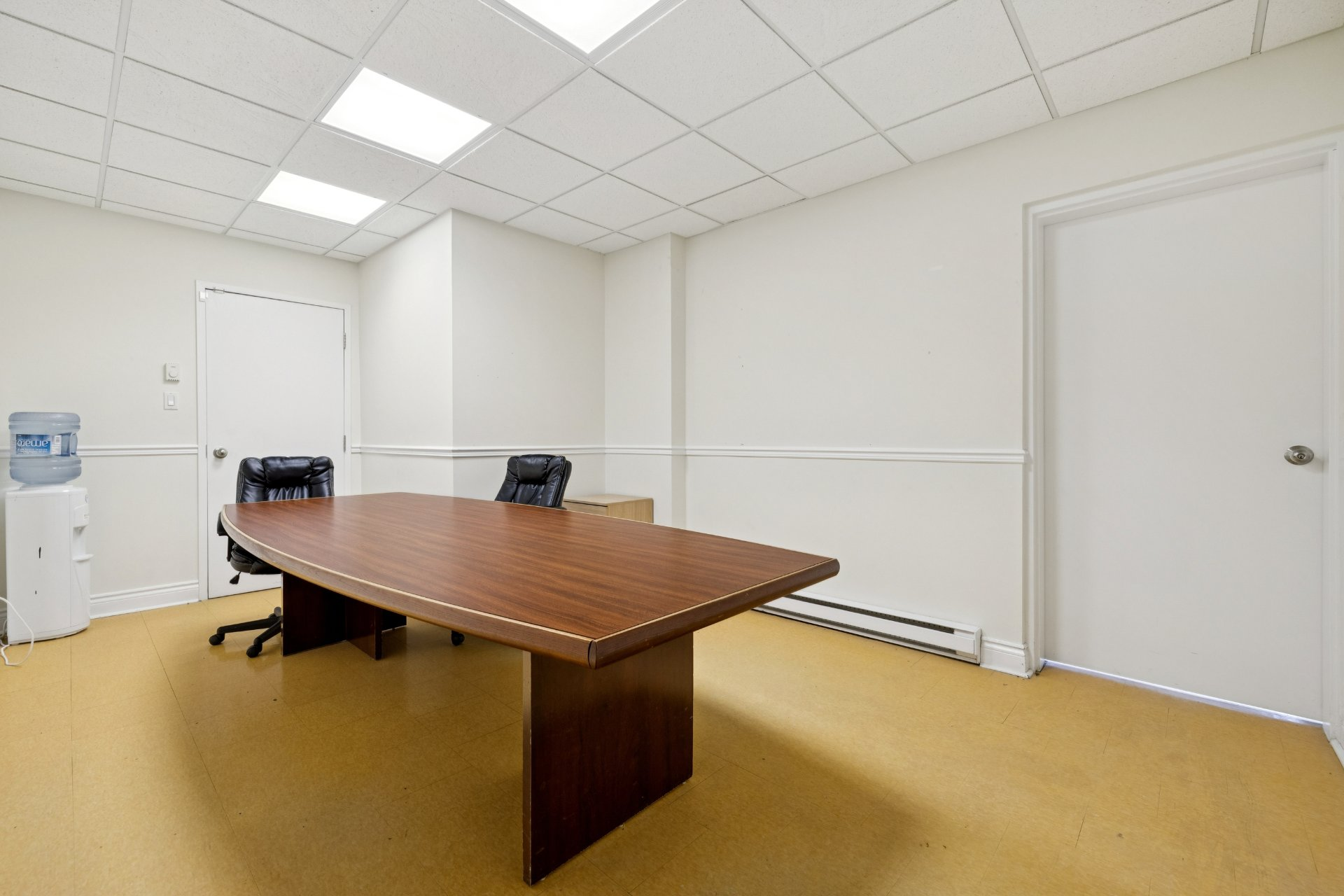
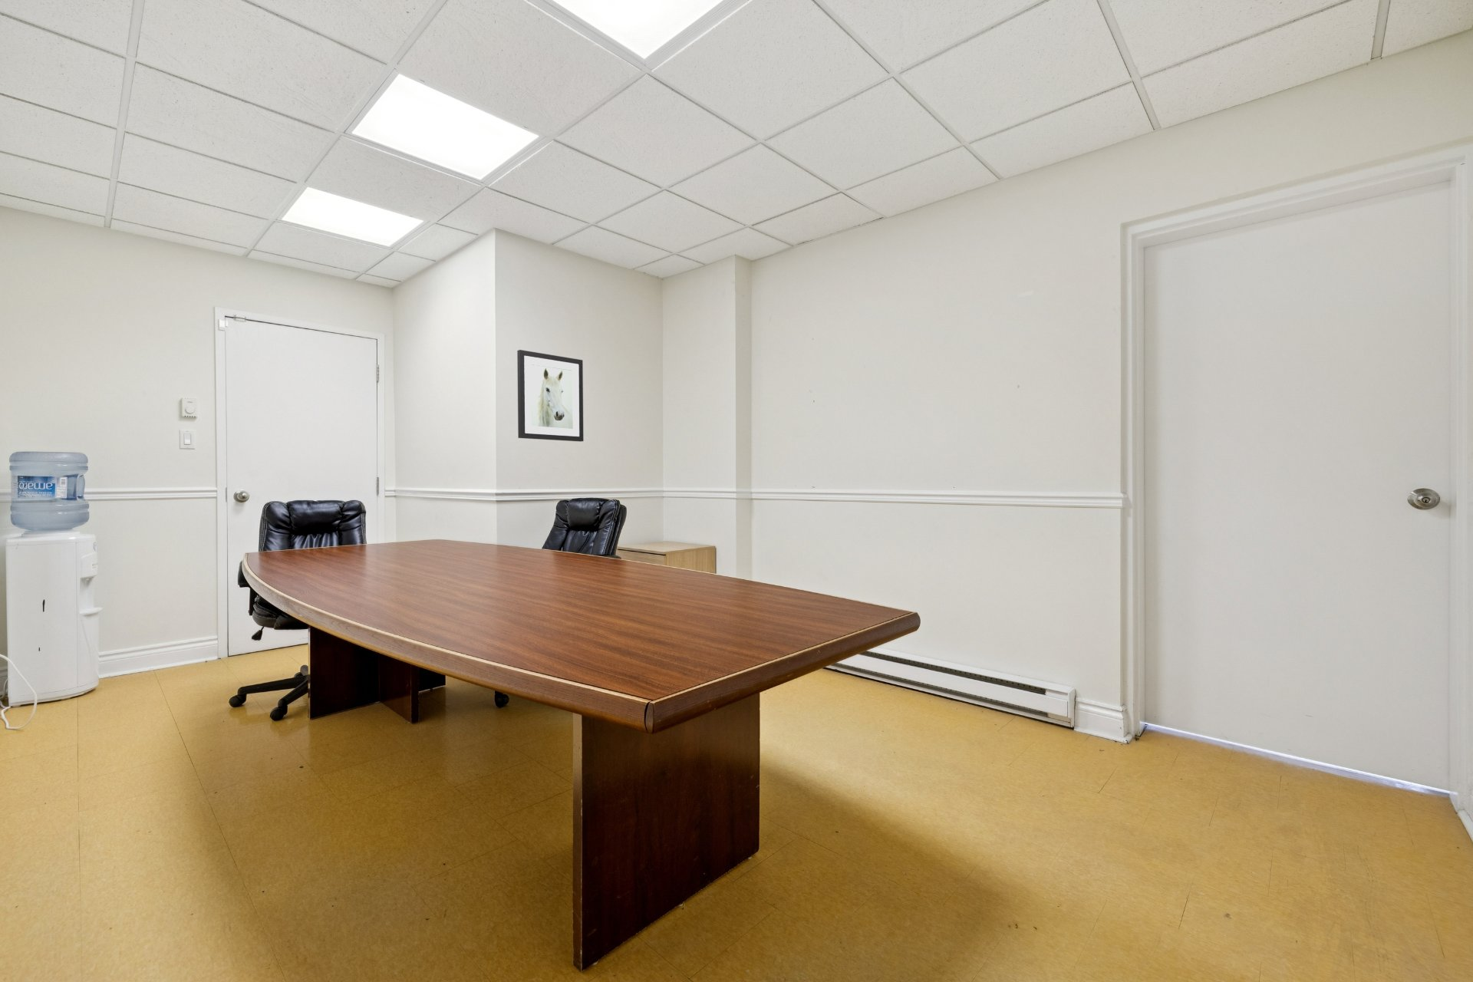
+ wall art (551, 398)
